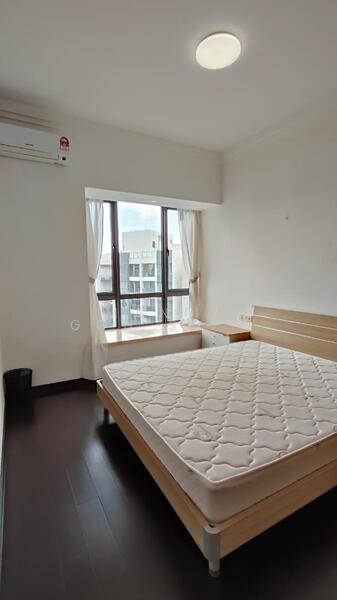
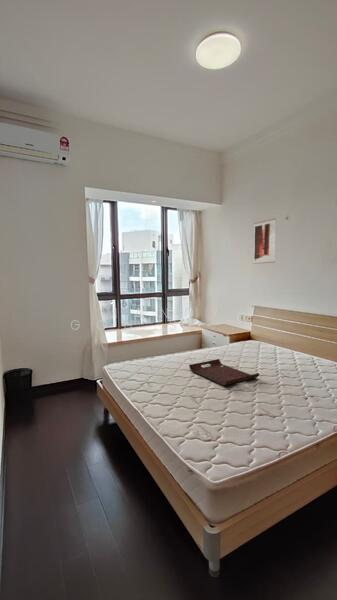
+ wall art (263, 242)
+ serving tray (222, 371)
